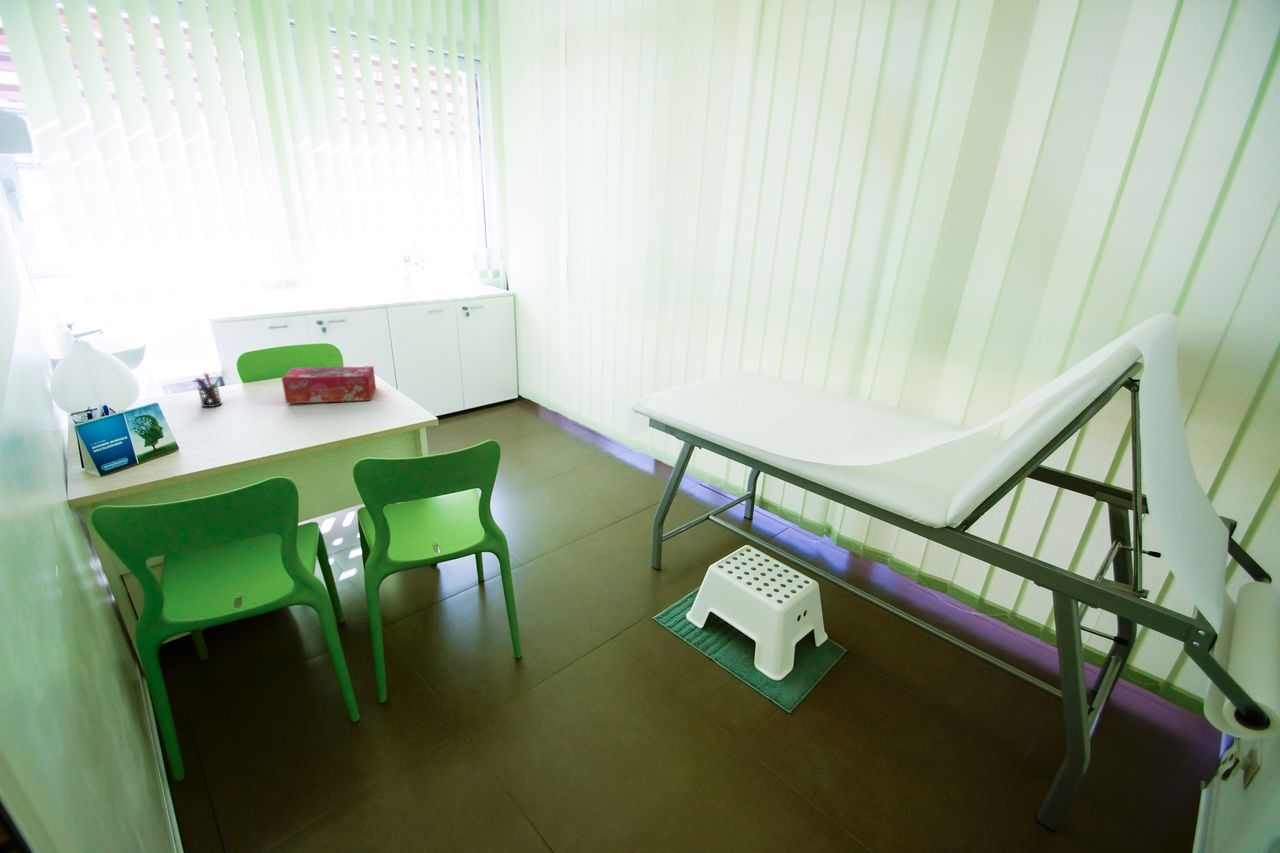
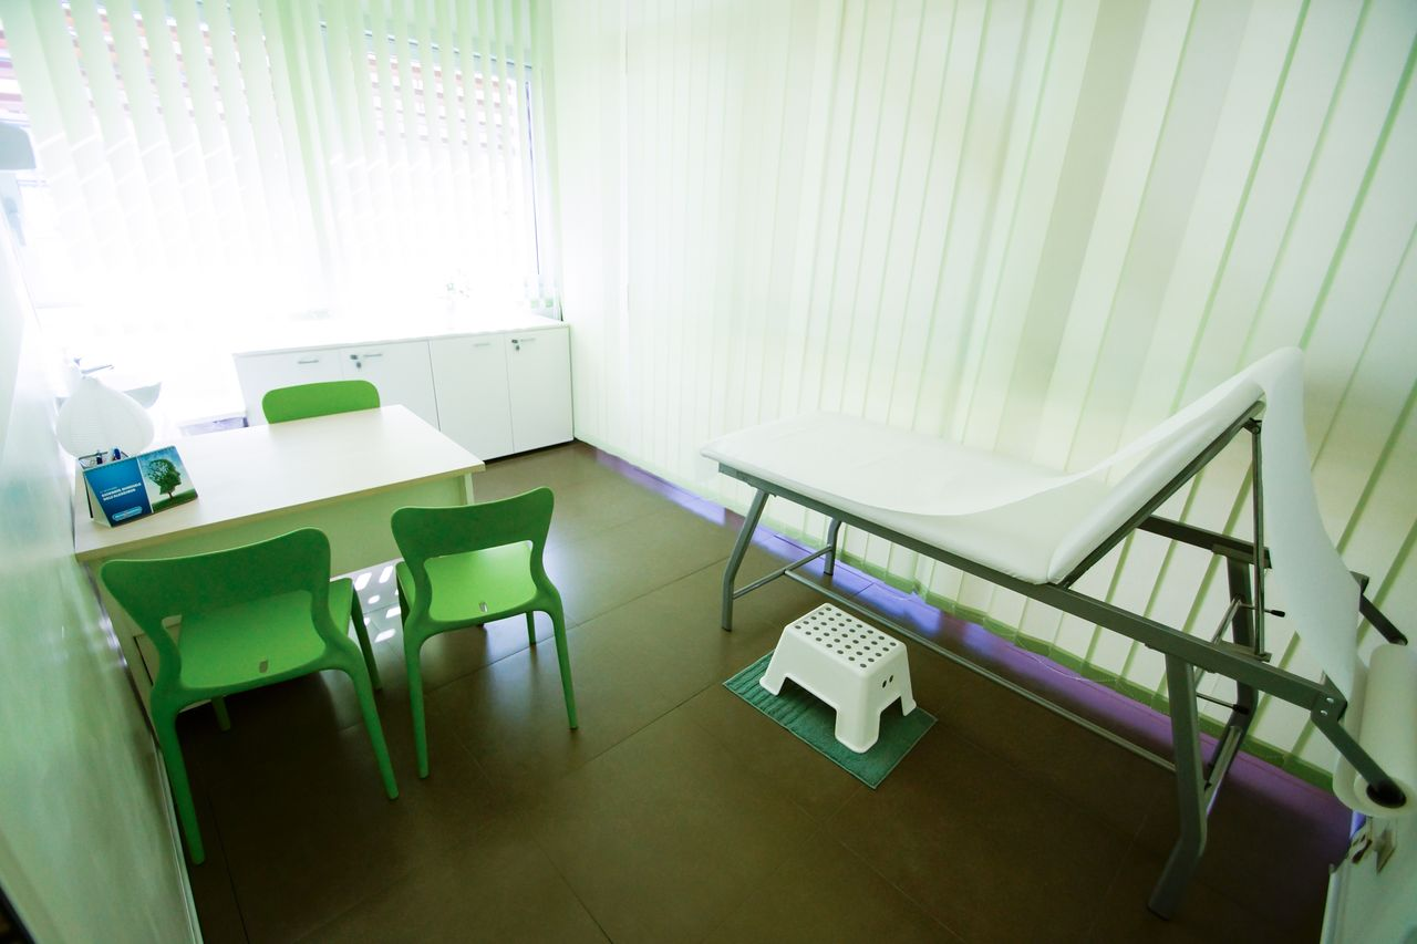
- pen holder (210, 388)
- tissue box (331, 384)
